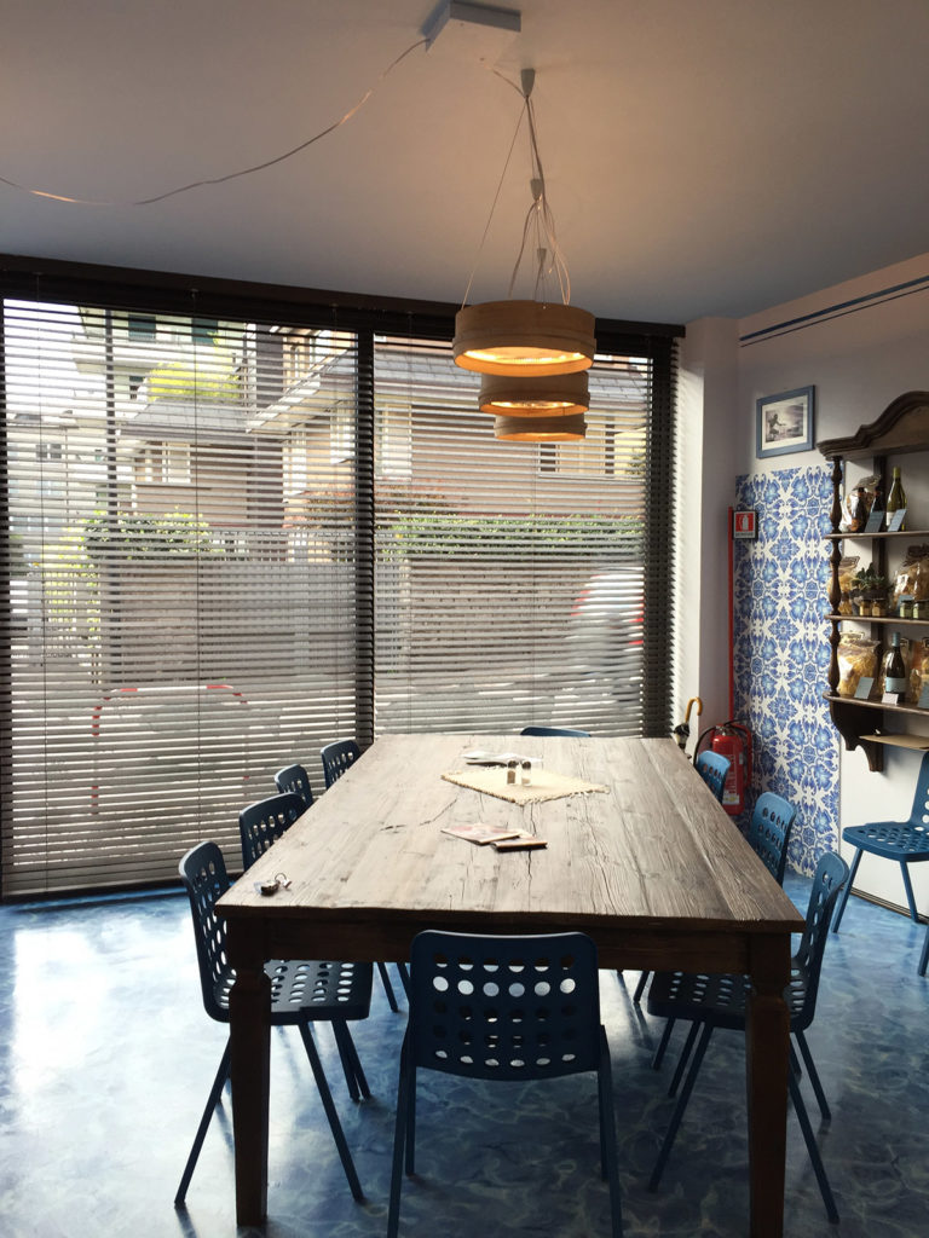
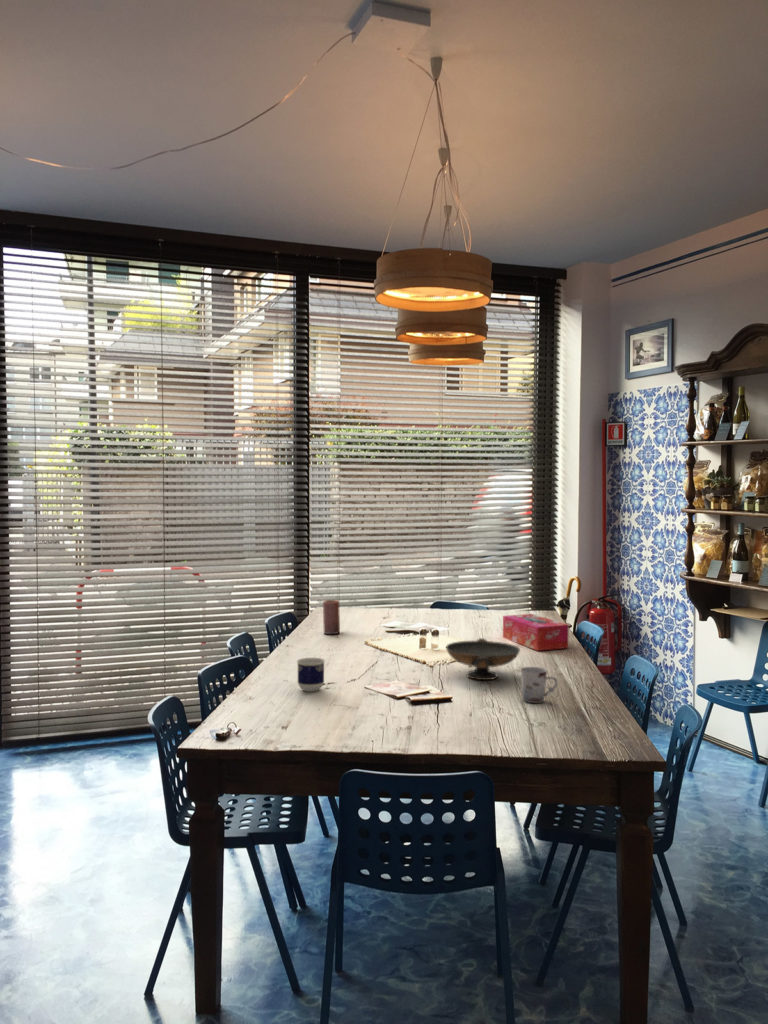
+ candle (331, 617)
+ decorative bowl (482, 661)
+ cup (538, 685)
+ tissue box (534, 631)
+ cup (310, 676)
